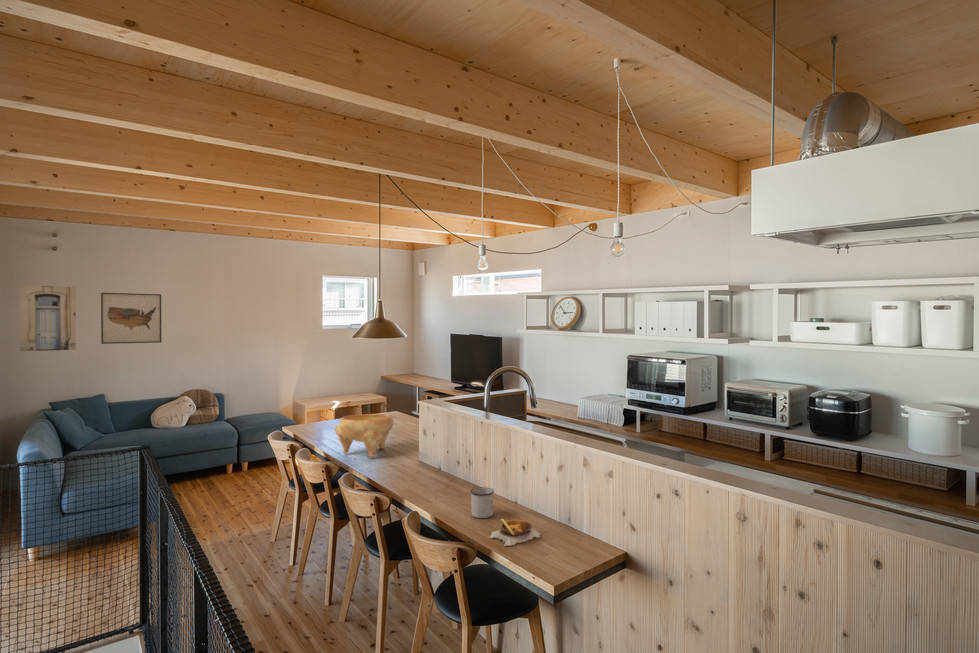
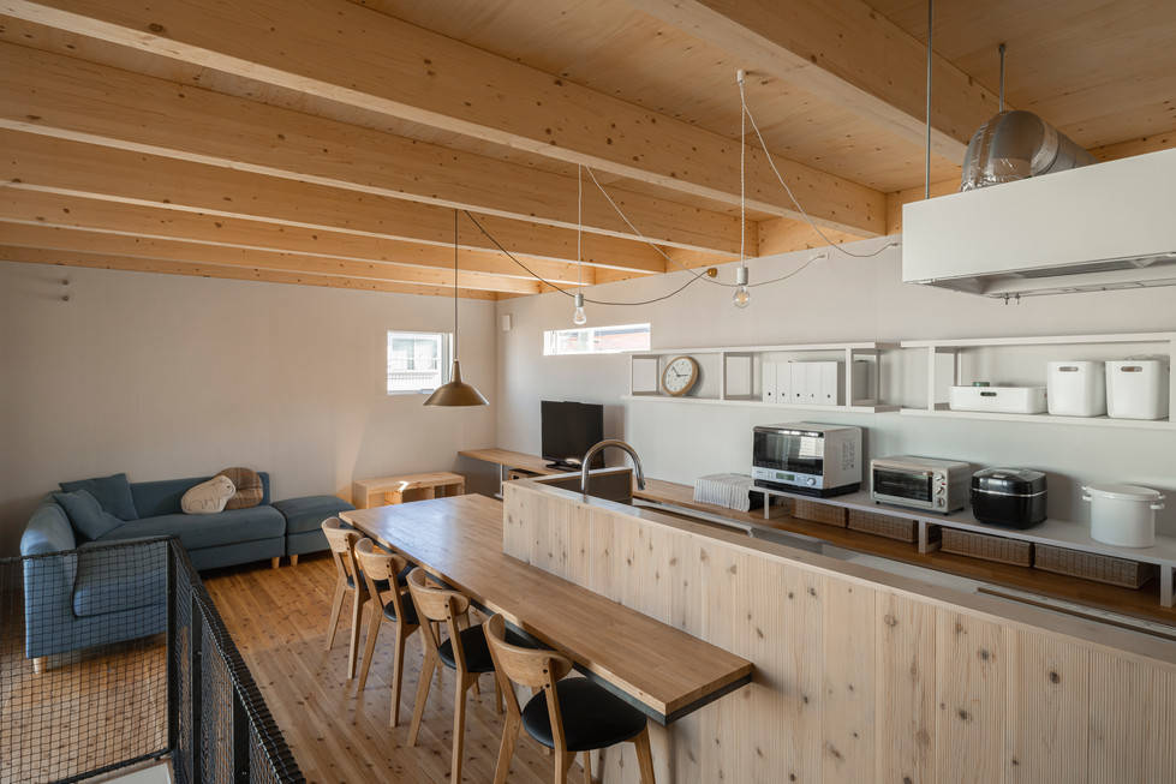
- mug (481, 501)
- wall art (132, 318)
- soup bowl (514, 529)
- wall art (48, 318)
- decorative bowl (369, 434)
